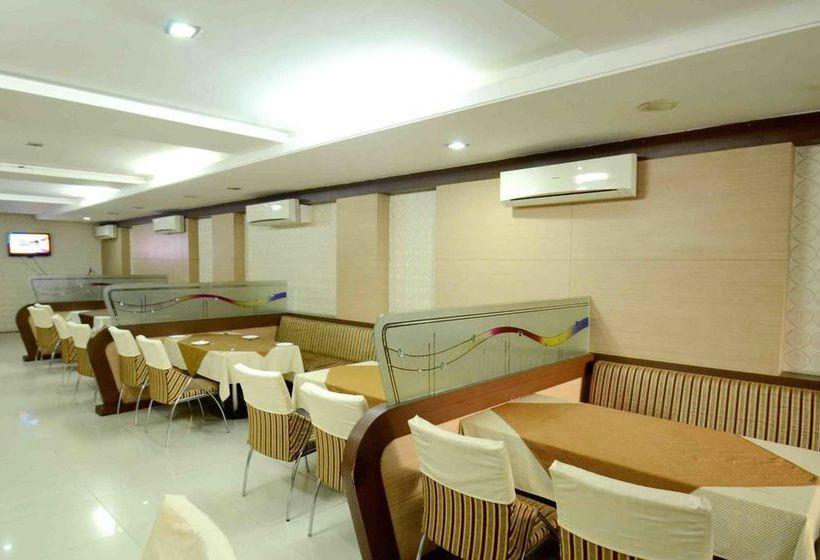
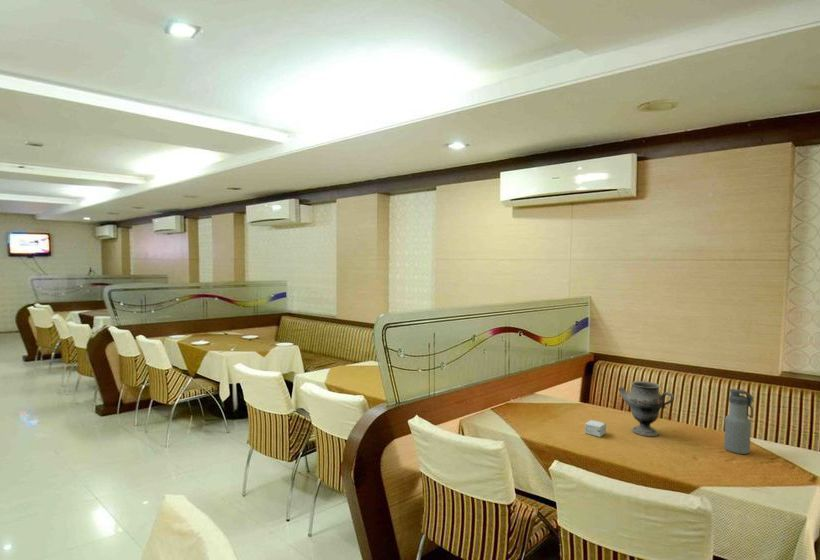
+ water bottle (738, 420)
+ small box (595, 428)
+ decorative vase (644, 408)
